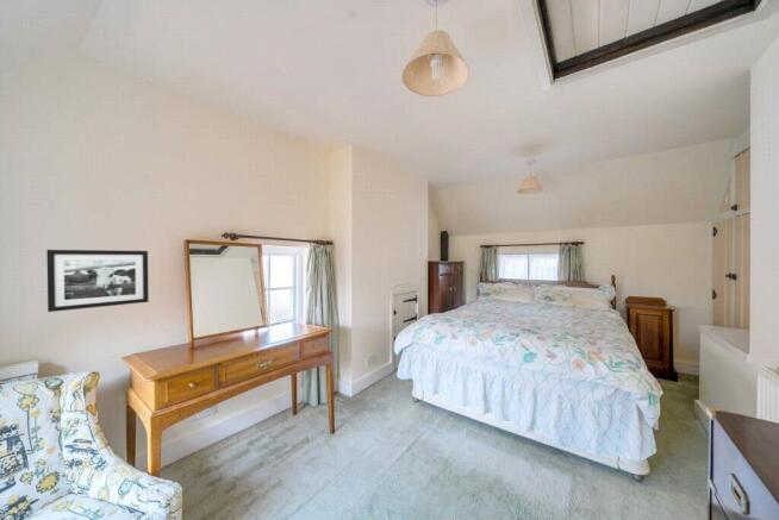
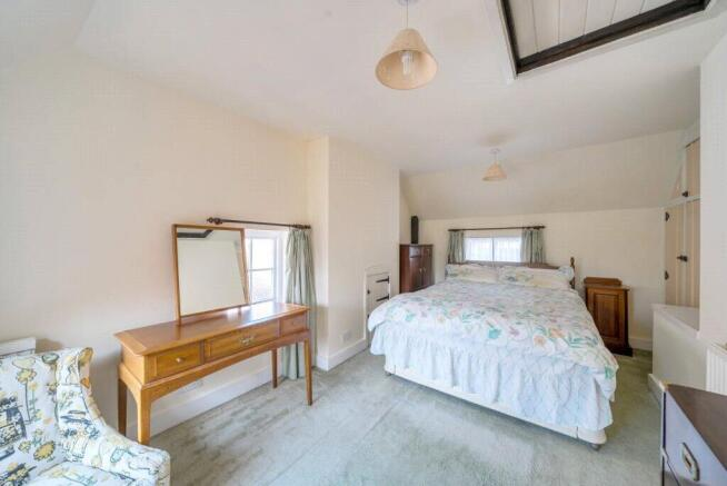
- picture frame (102, 277)
